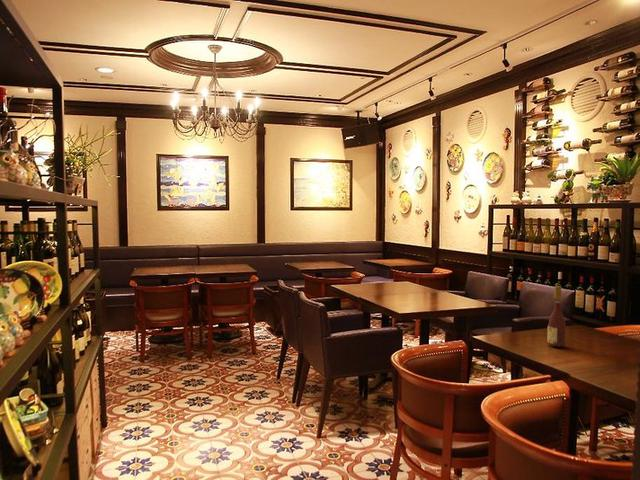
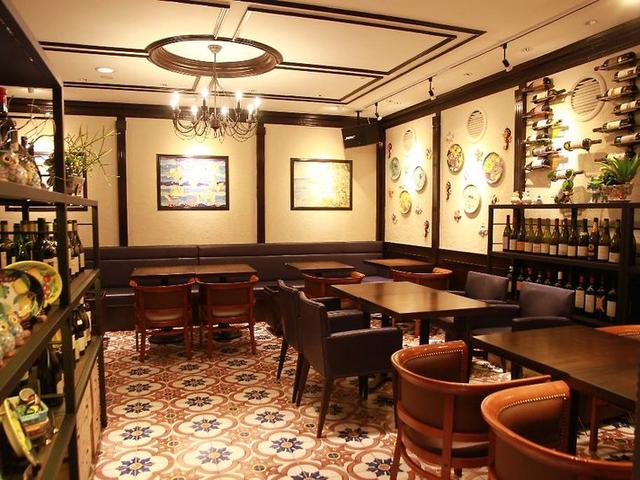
- wine bottle (557, 316)
